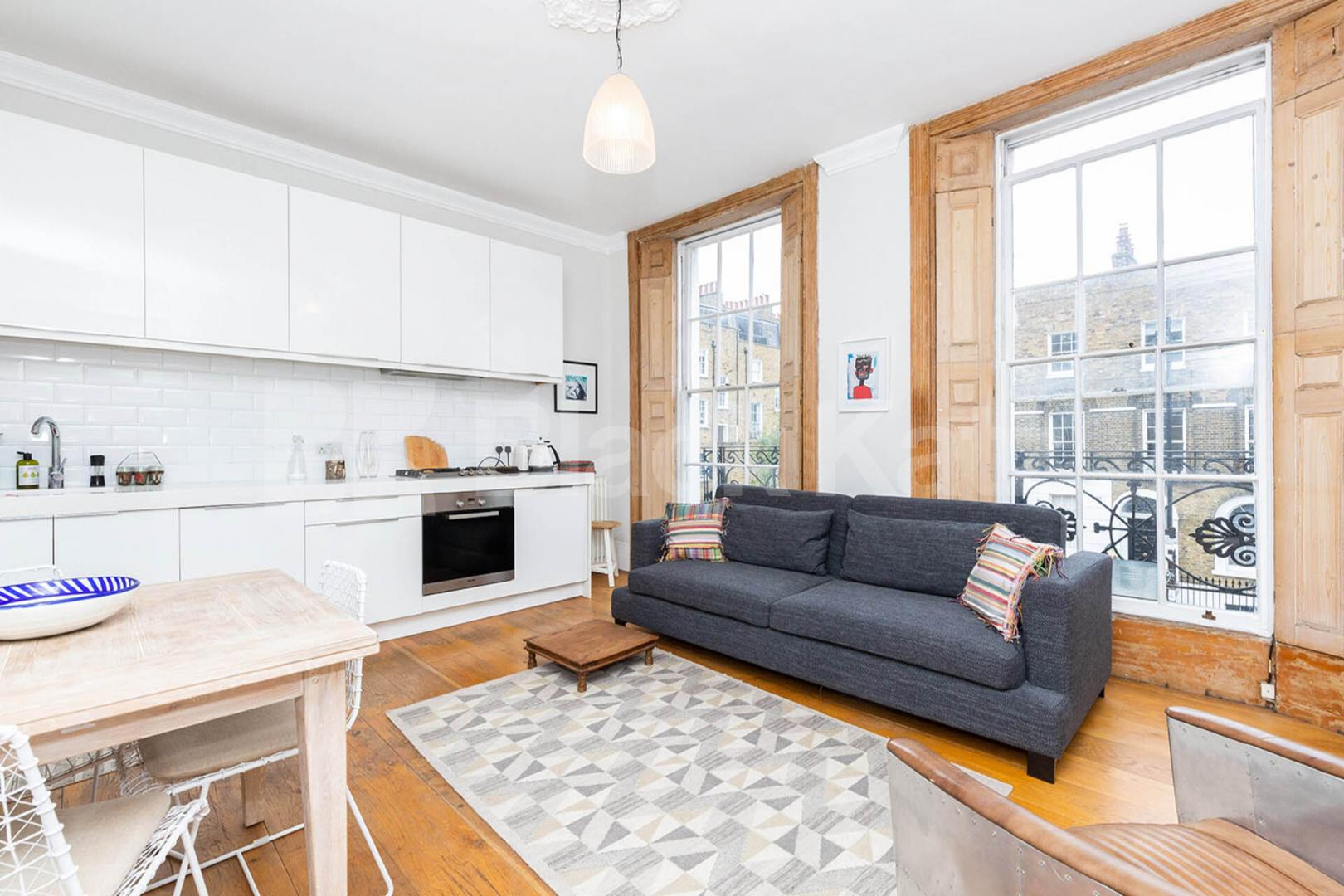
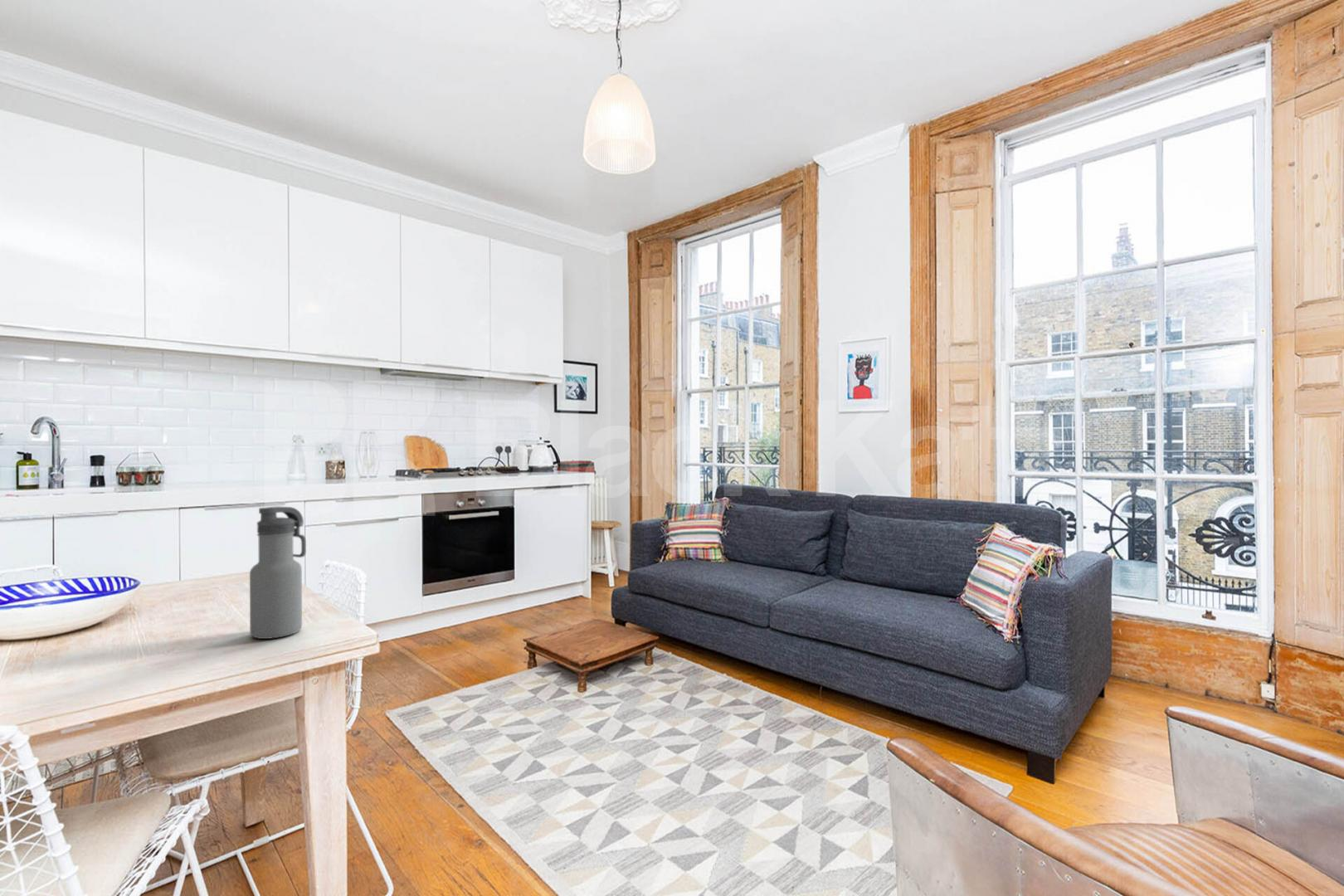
+ water bottle (277, 569)
